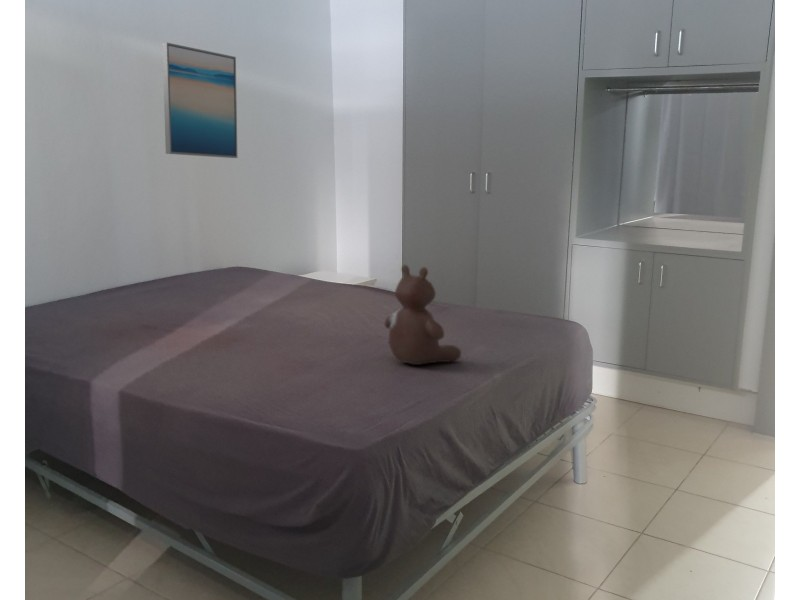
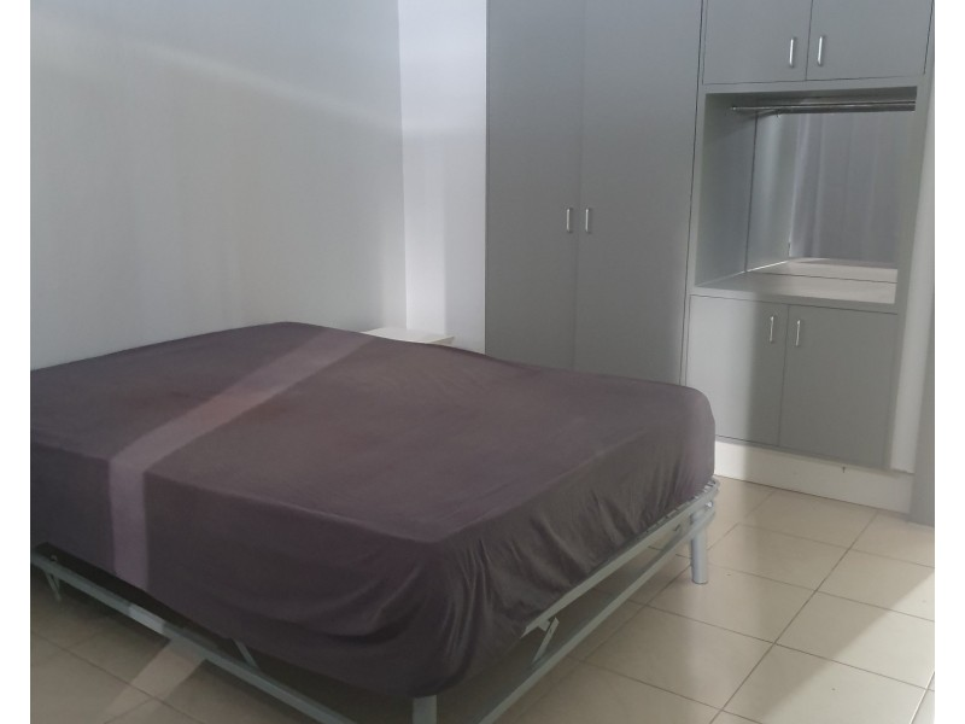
- stuffed bear (424, 313)
- wall art (201, 103)
